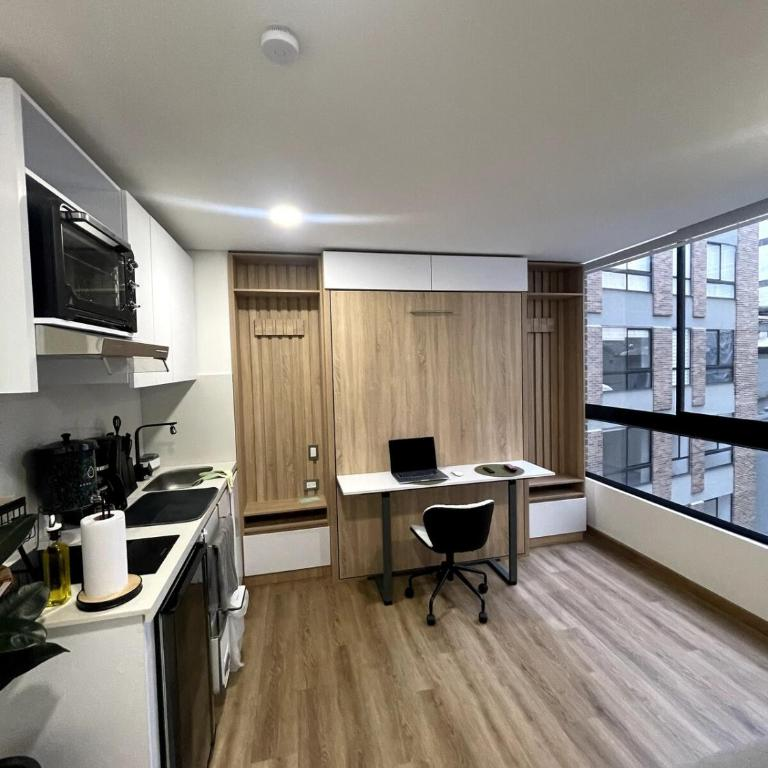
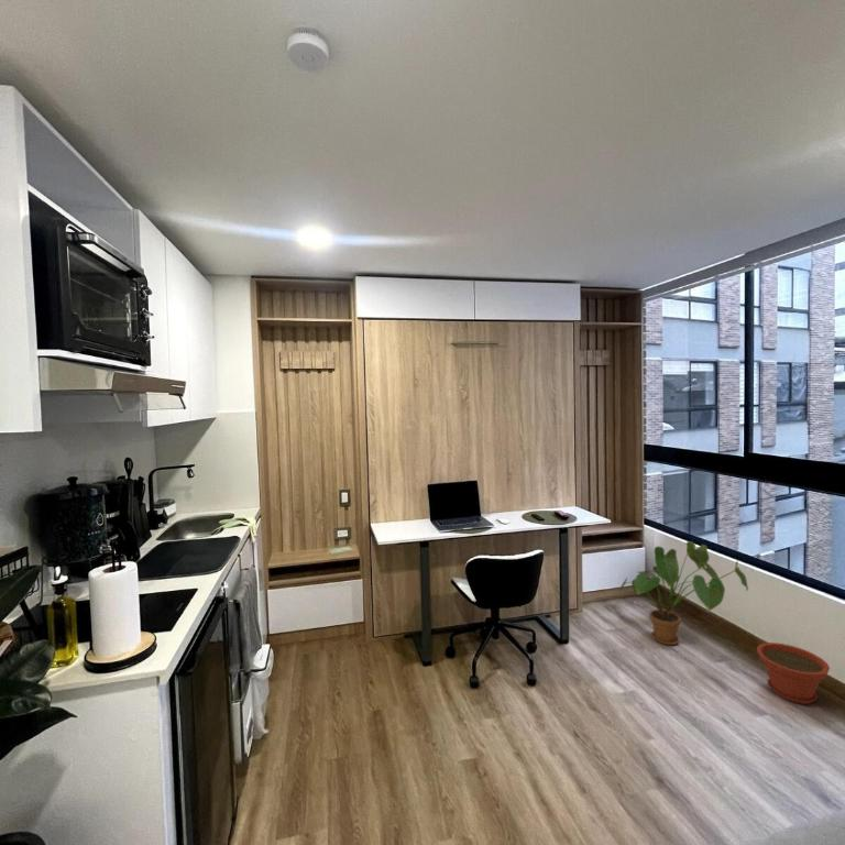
+ plant pot (791, 676)
+ house plant (680, 593)
